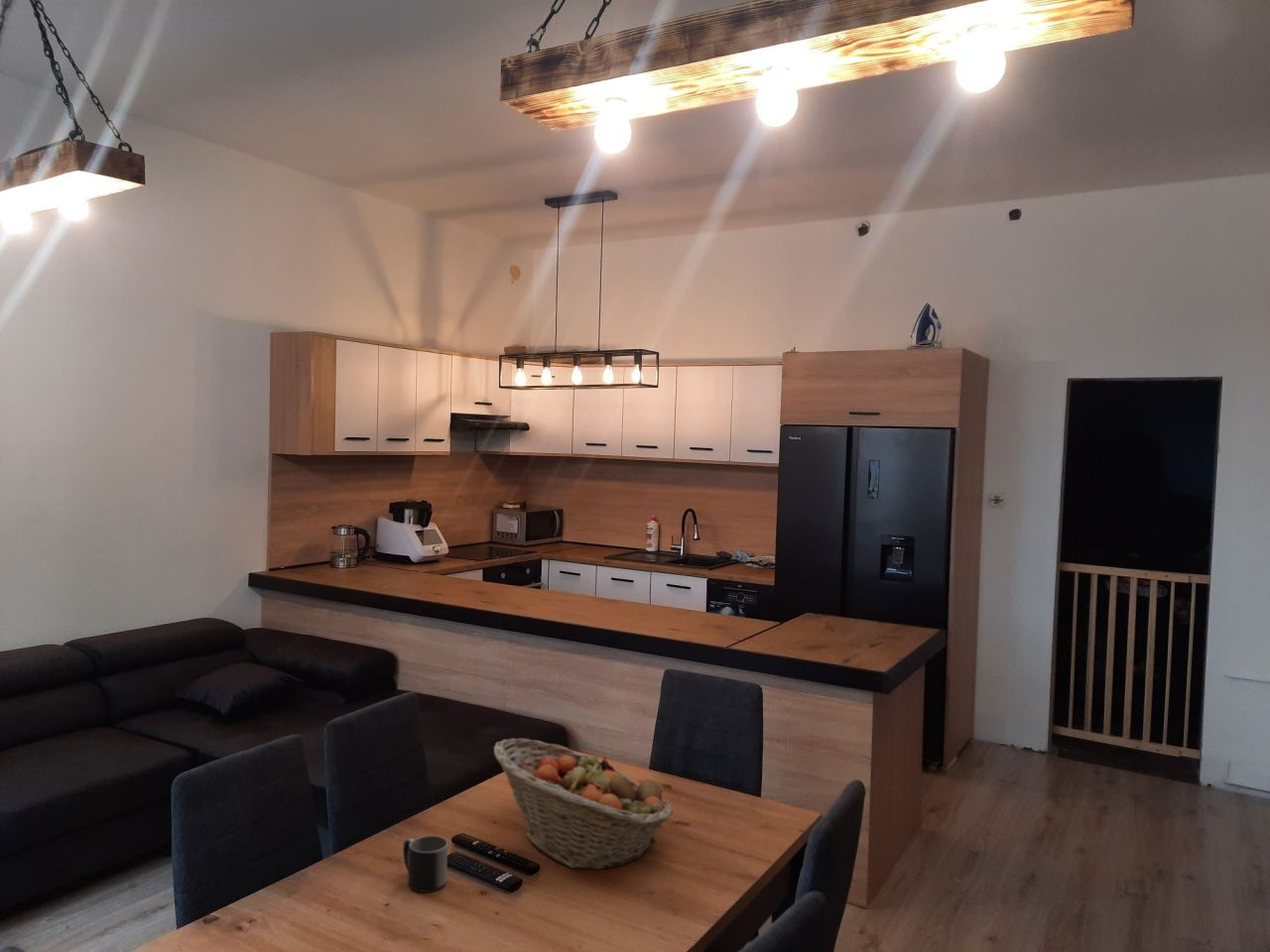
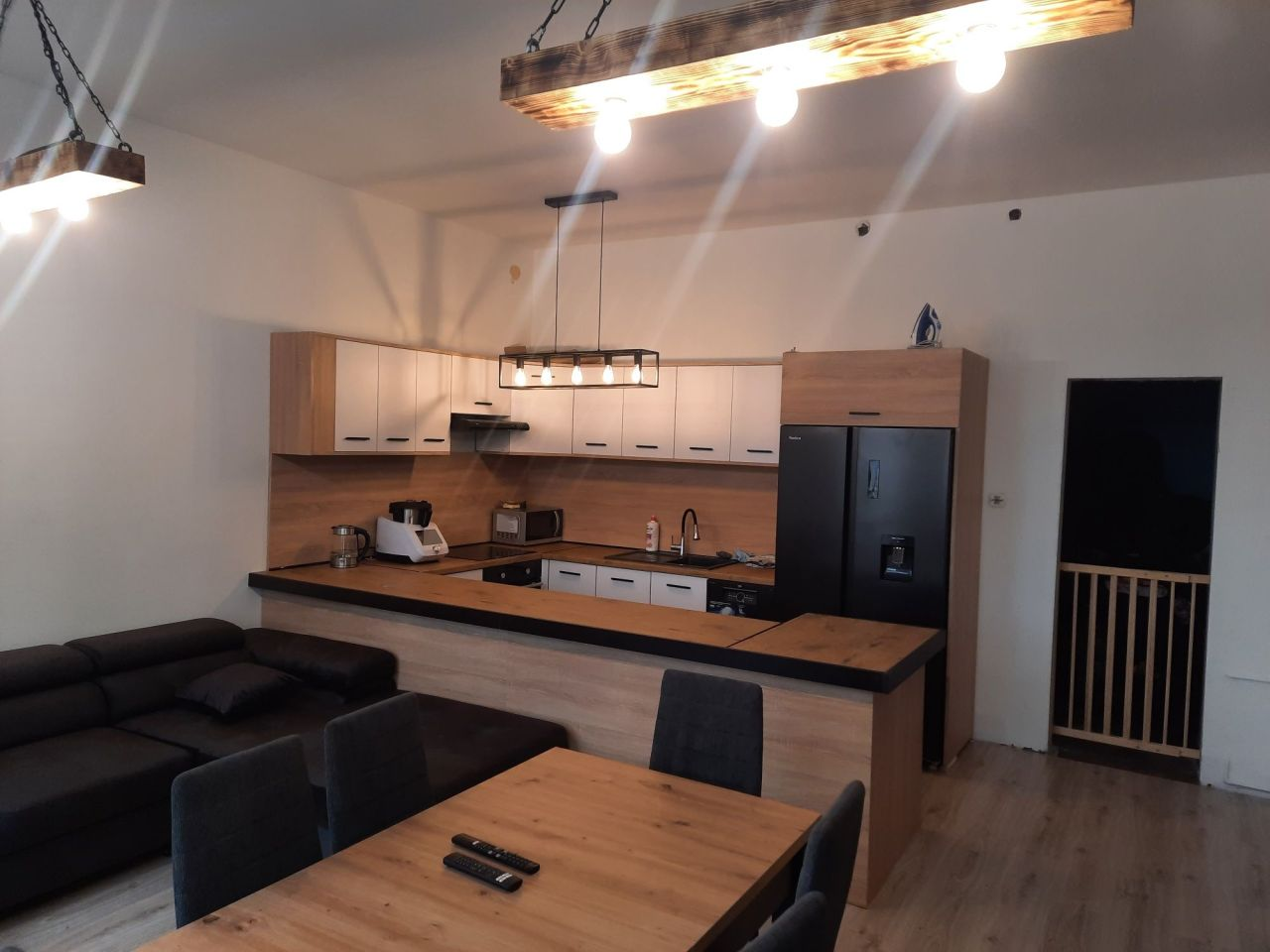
- mug (423, 860)
- fruit basket (580, 793)
